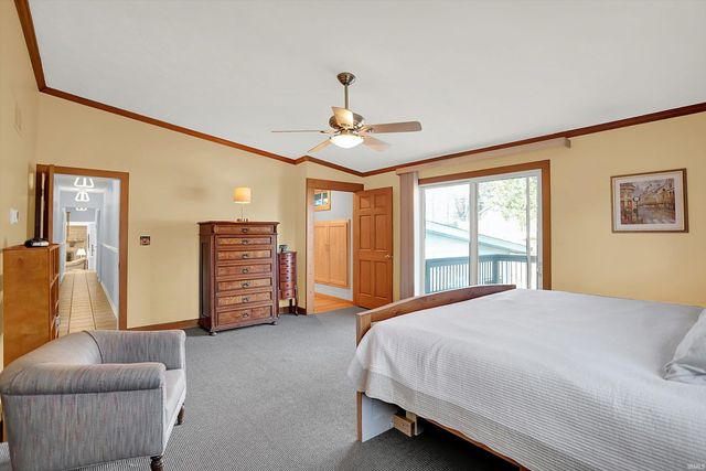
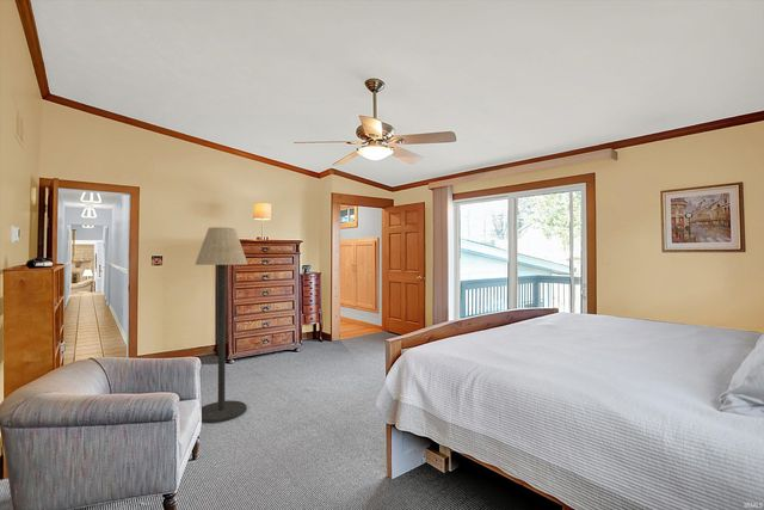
+ floor lamp (221, 319)
